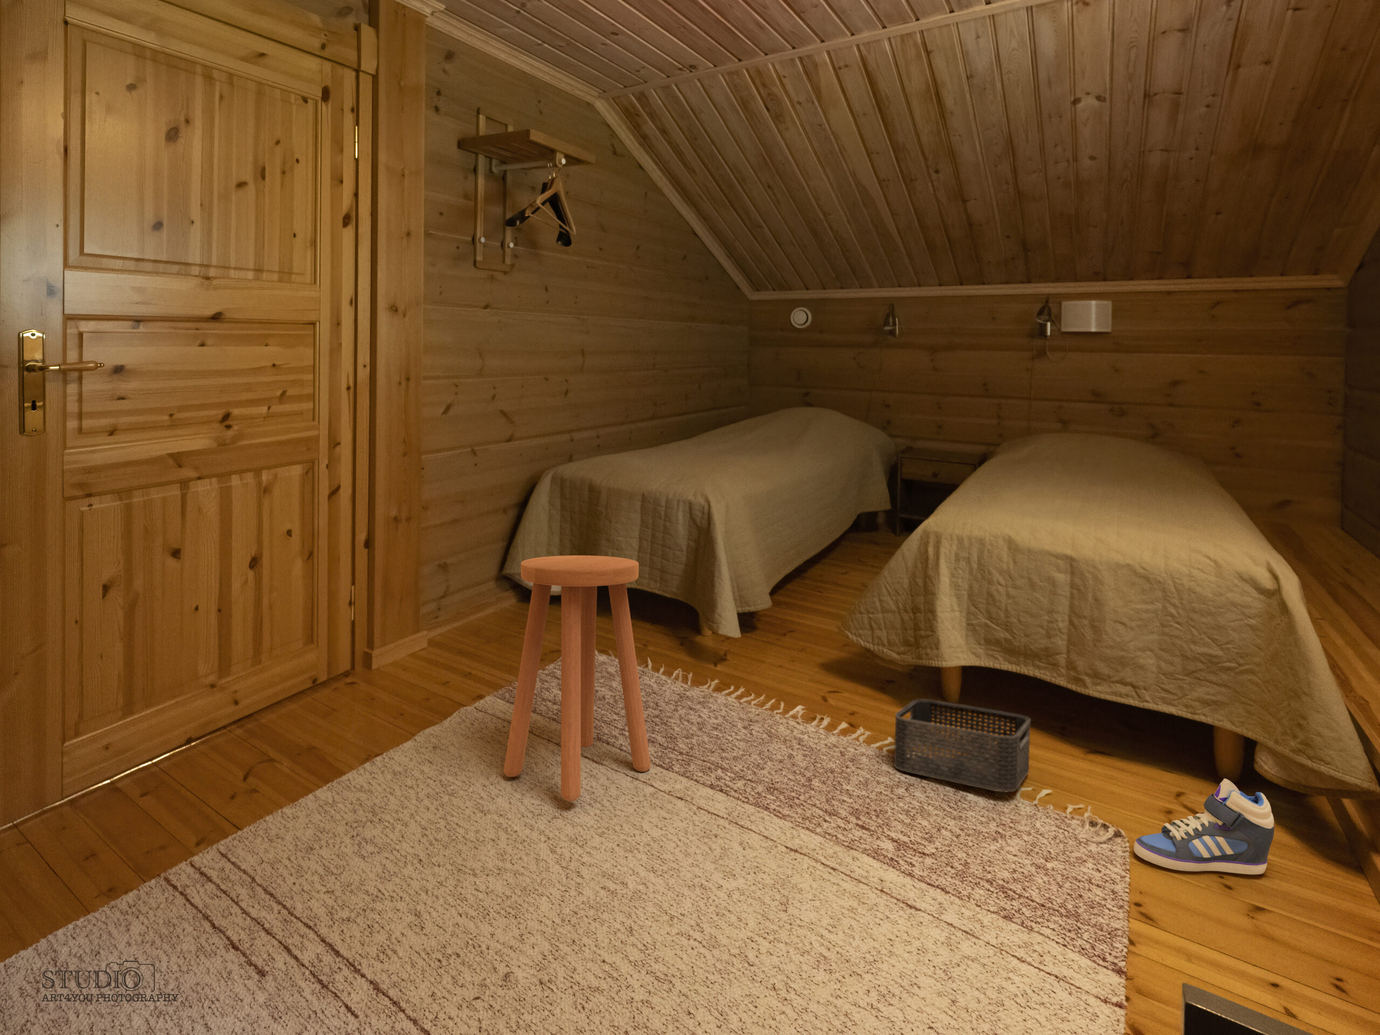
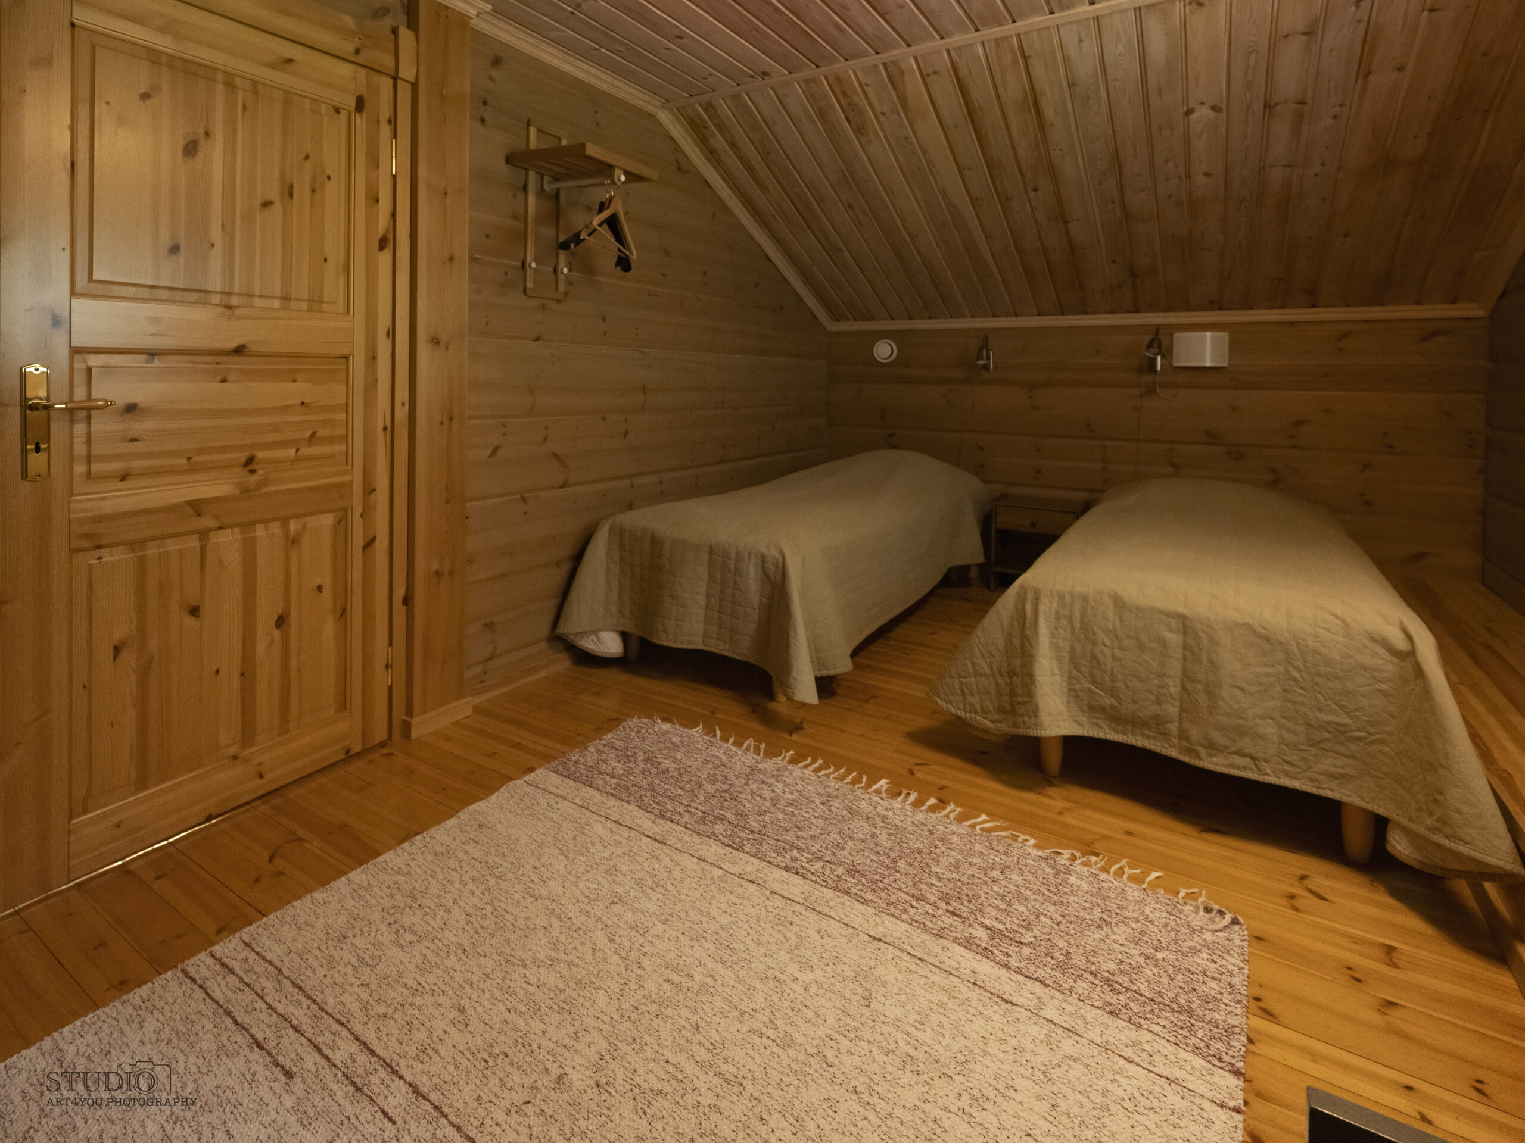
- stool (579, 669)
- storage bin (962, 743)
- sneaker (1203, 820)
